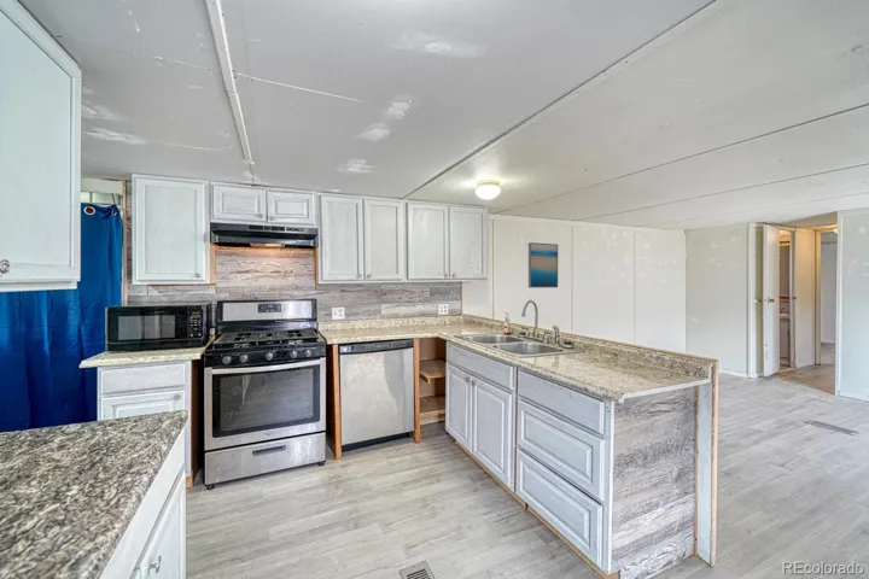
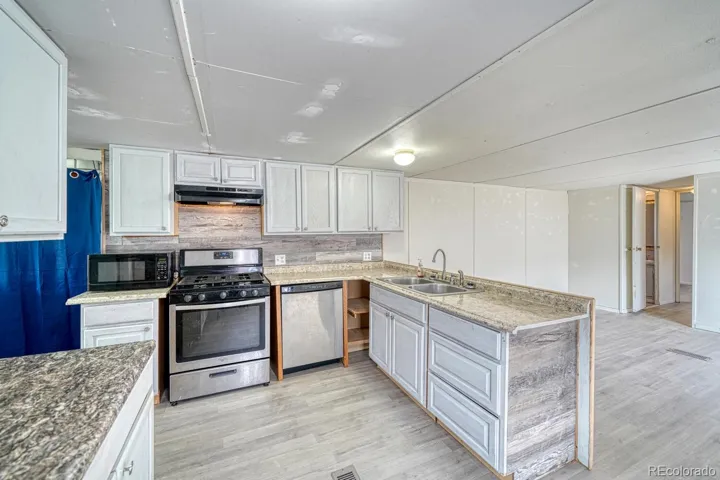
- wall art (543, 265)
